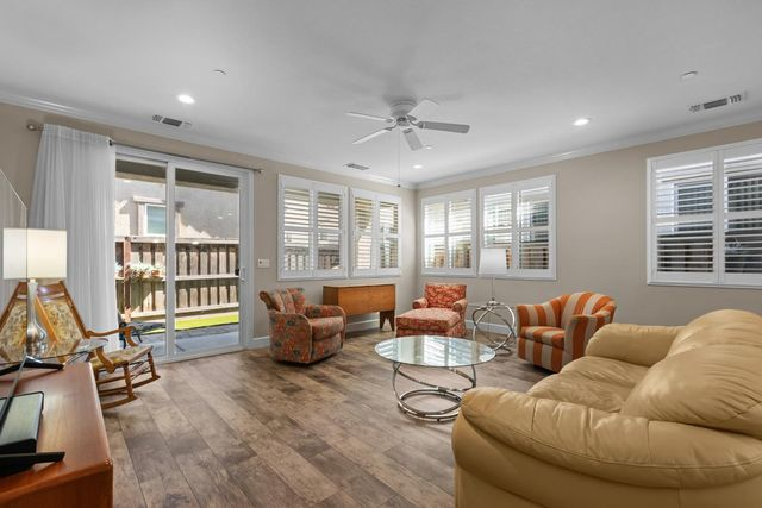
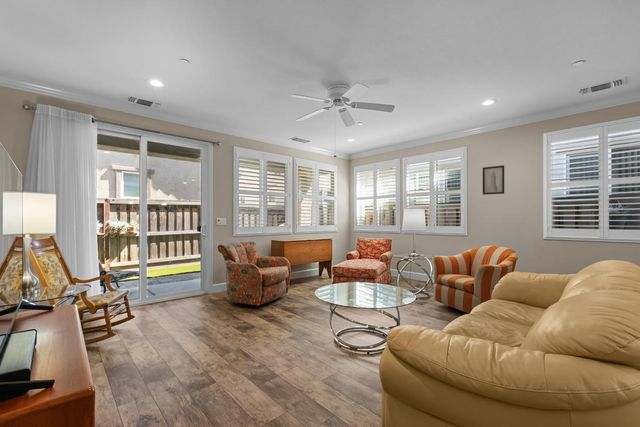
+ wall art (493, 180)
